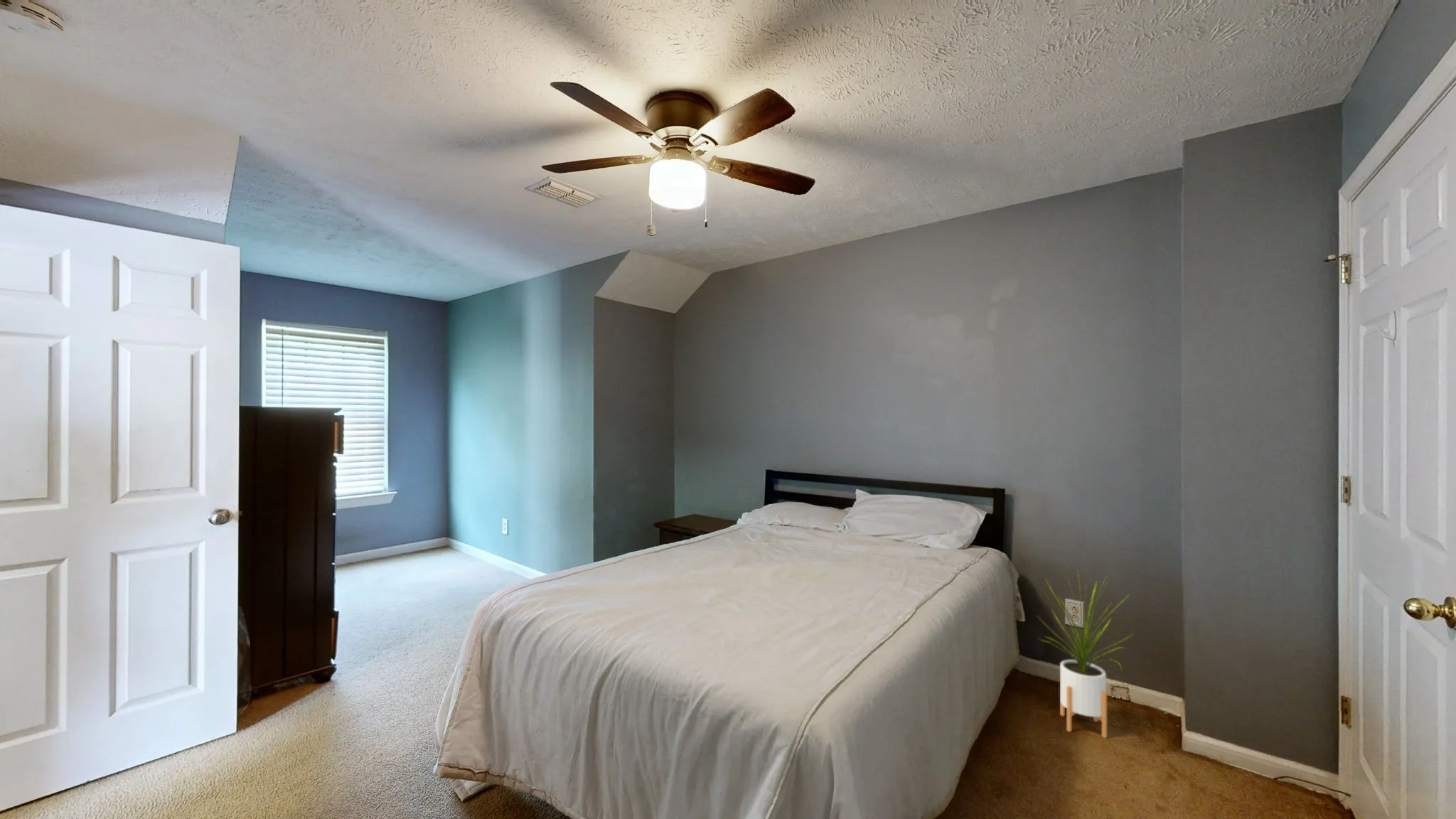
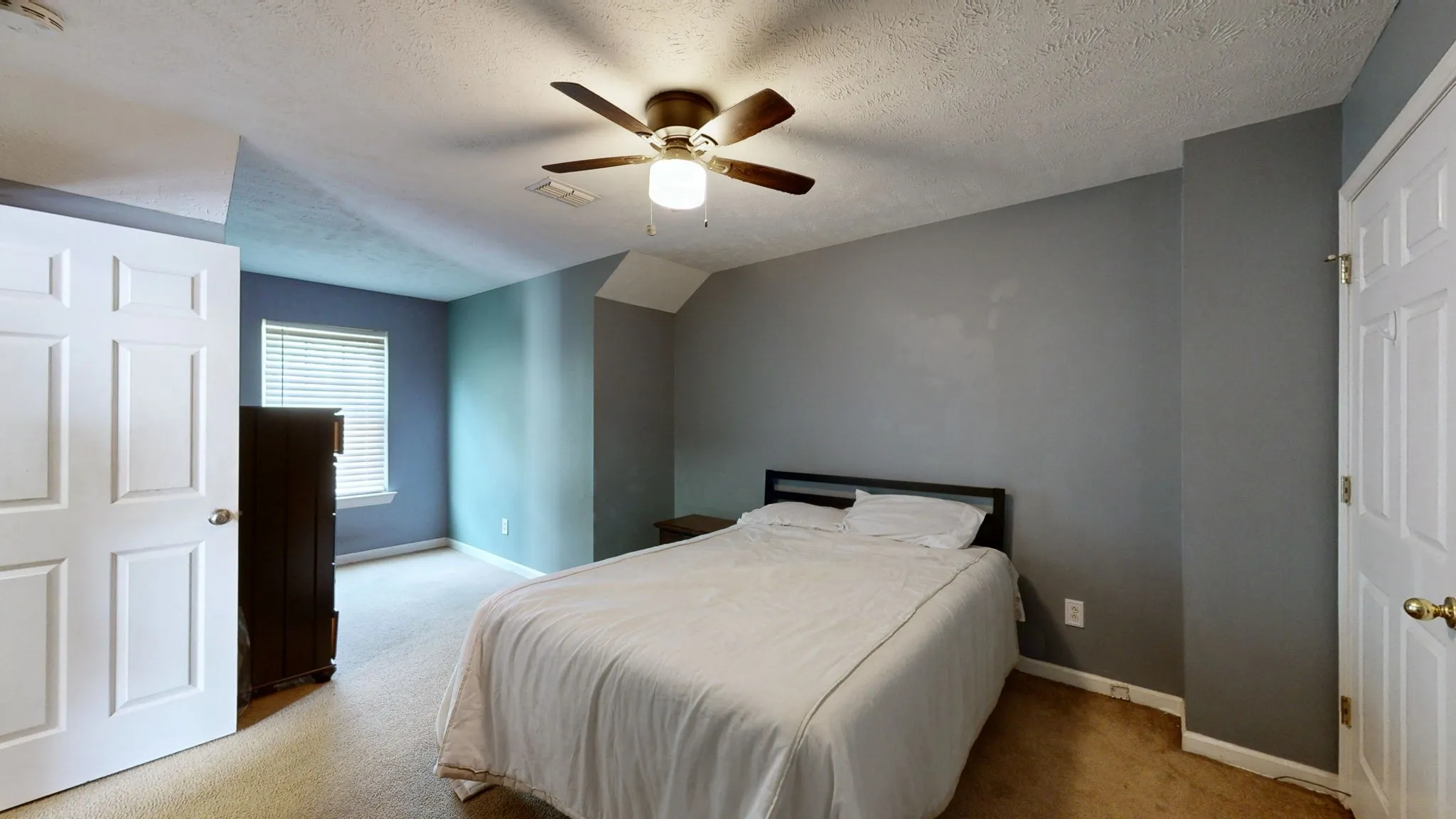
- house plant (1081, 648)
